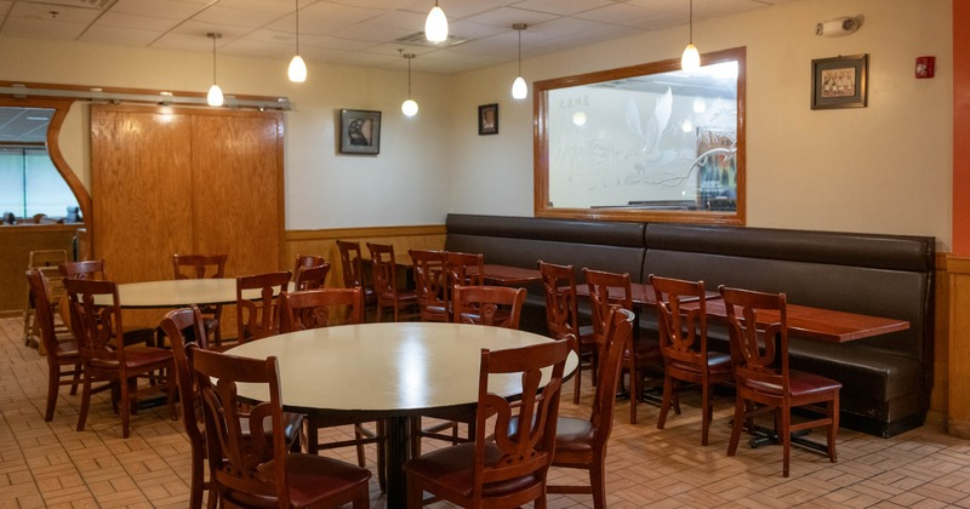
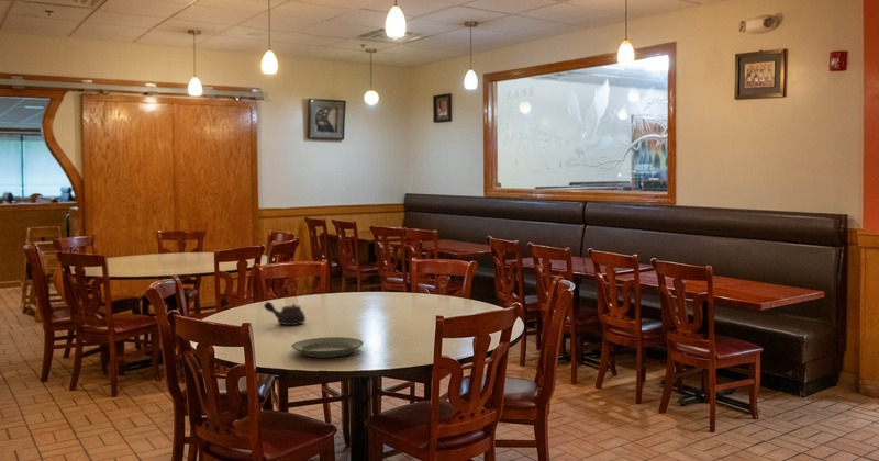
+ teapot (285, 312)
+ plate (327, 348)
